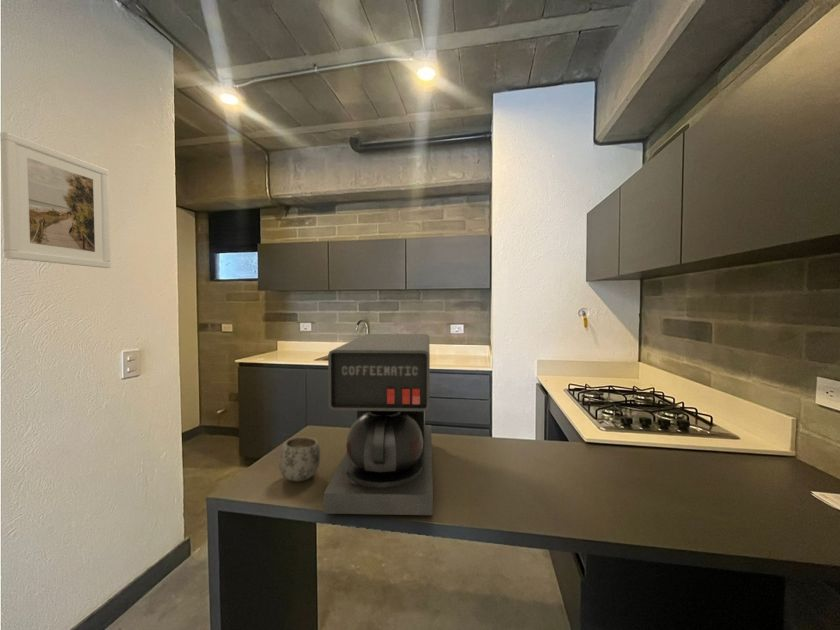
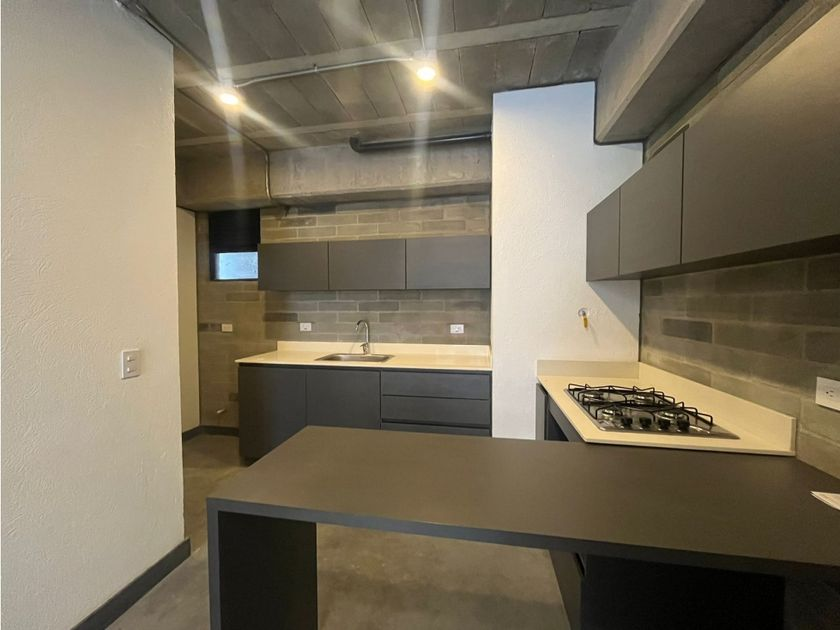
- coffee maker (389, 406)
- mug (301, 456)
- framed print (62, 208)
